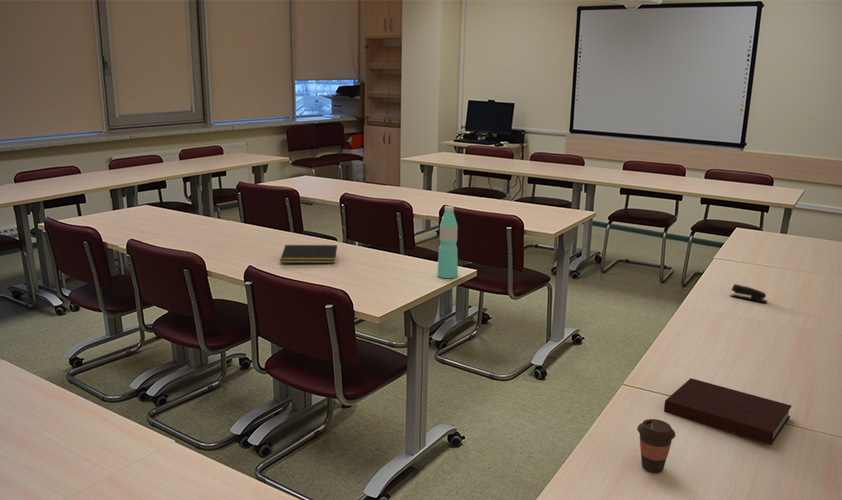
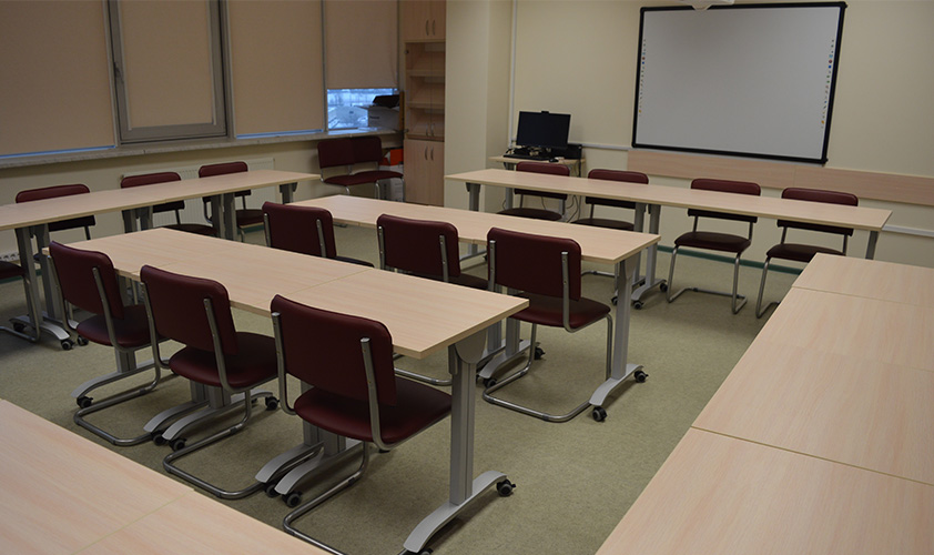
- water bottle (448, 241)
- notepad (309, 253)
- stapler (749, 292)
- coffee cup (654, 446)
- notebook (727, 408)
